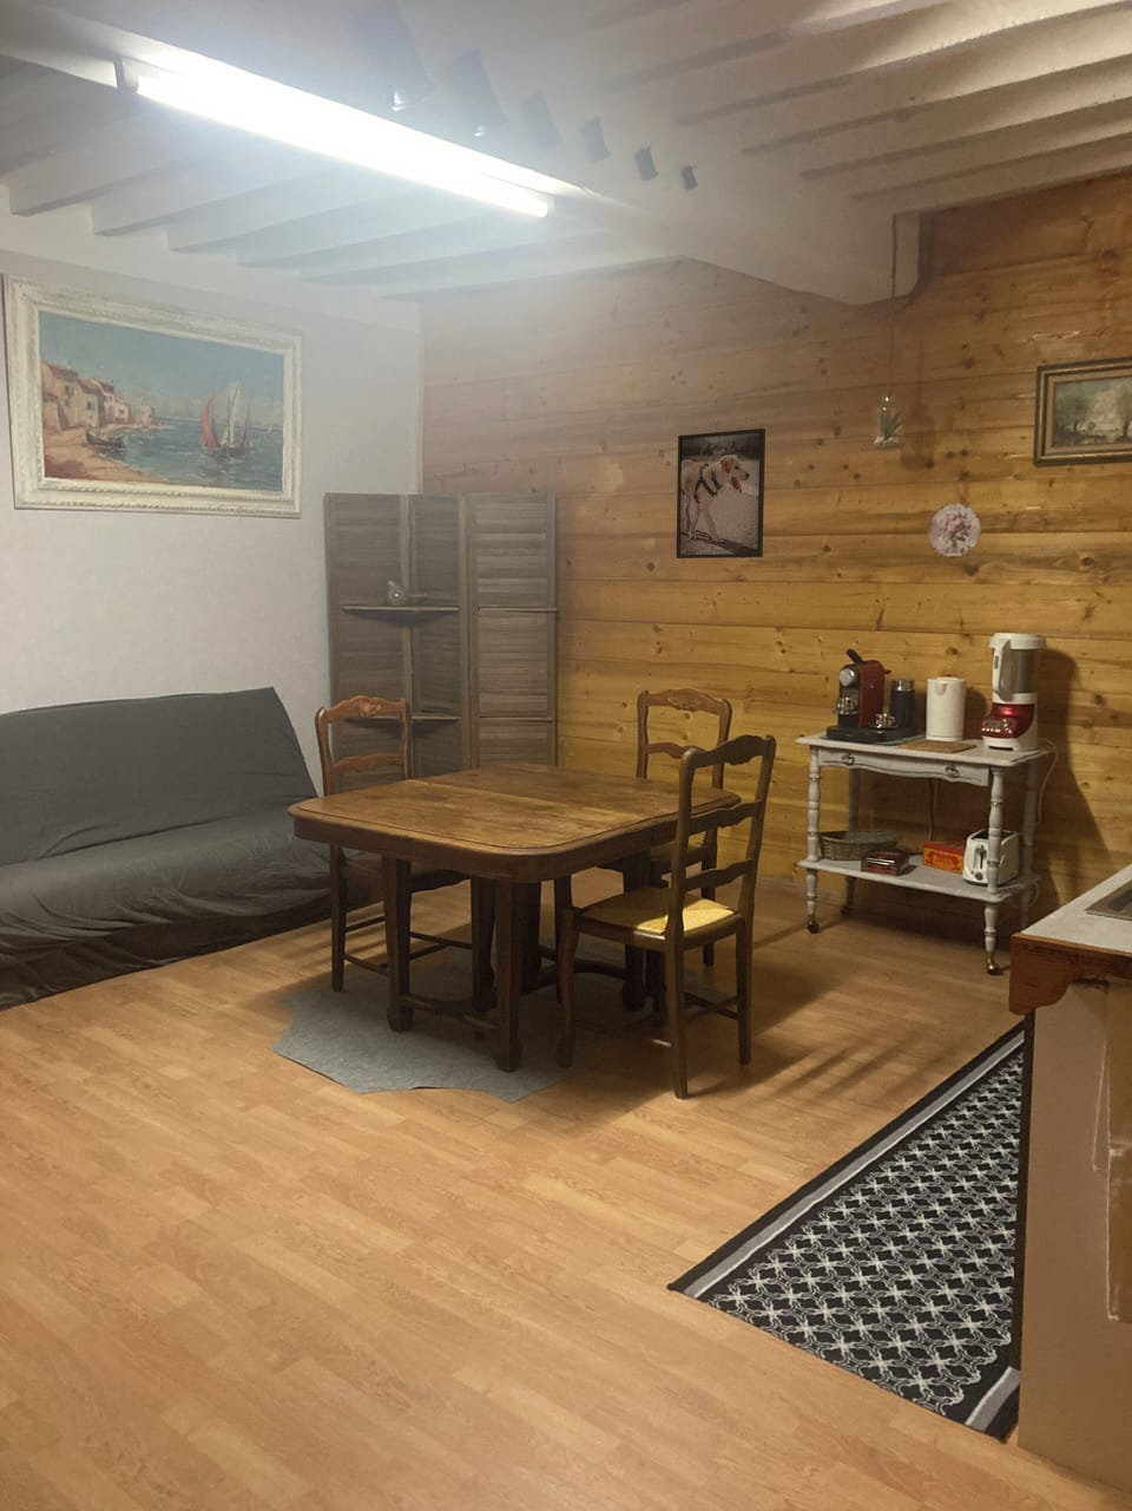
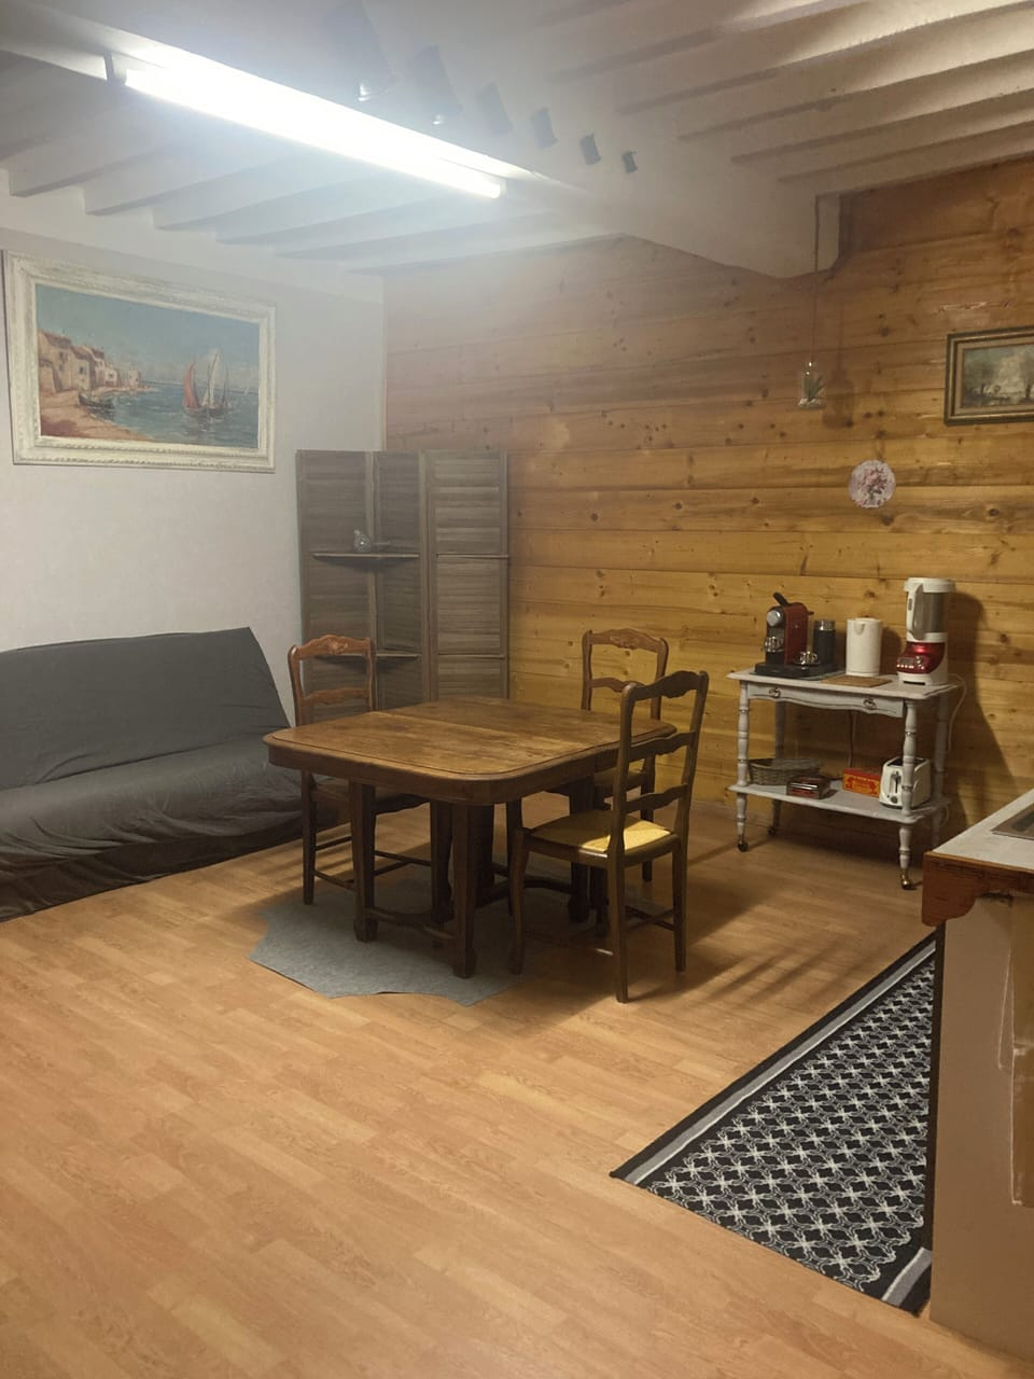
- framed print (719, 495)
